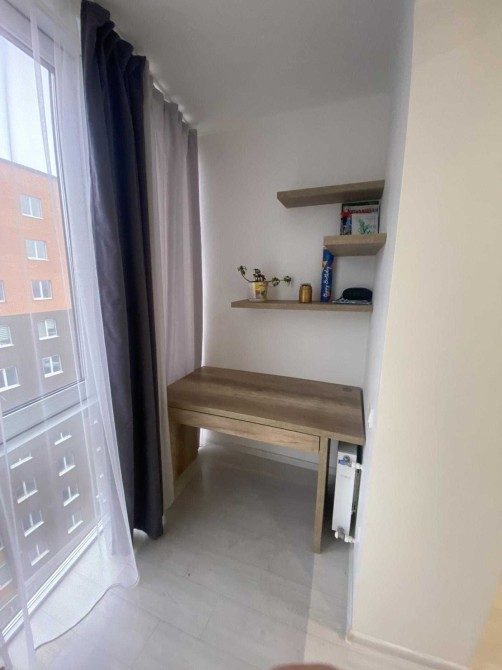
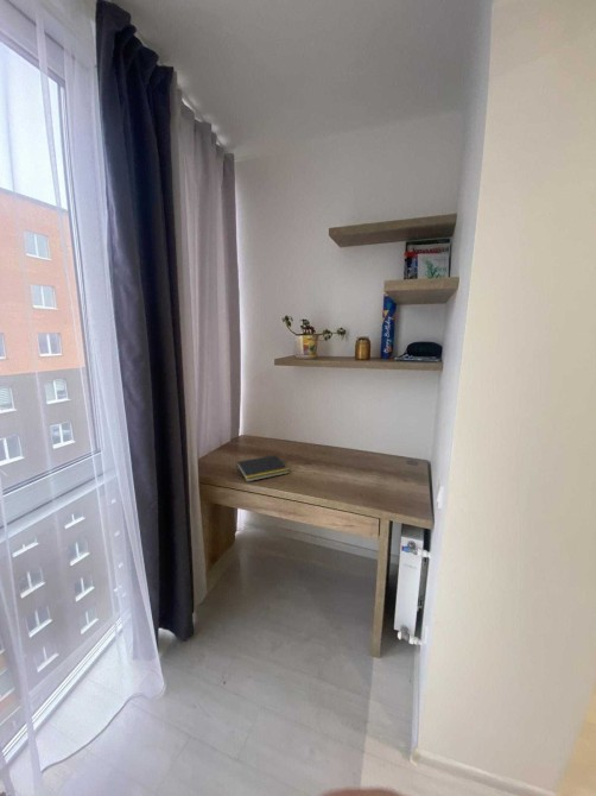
+ notepad (262, 467)
